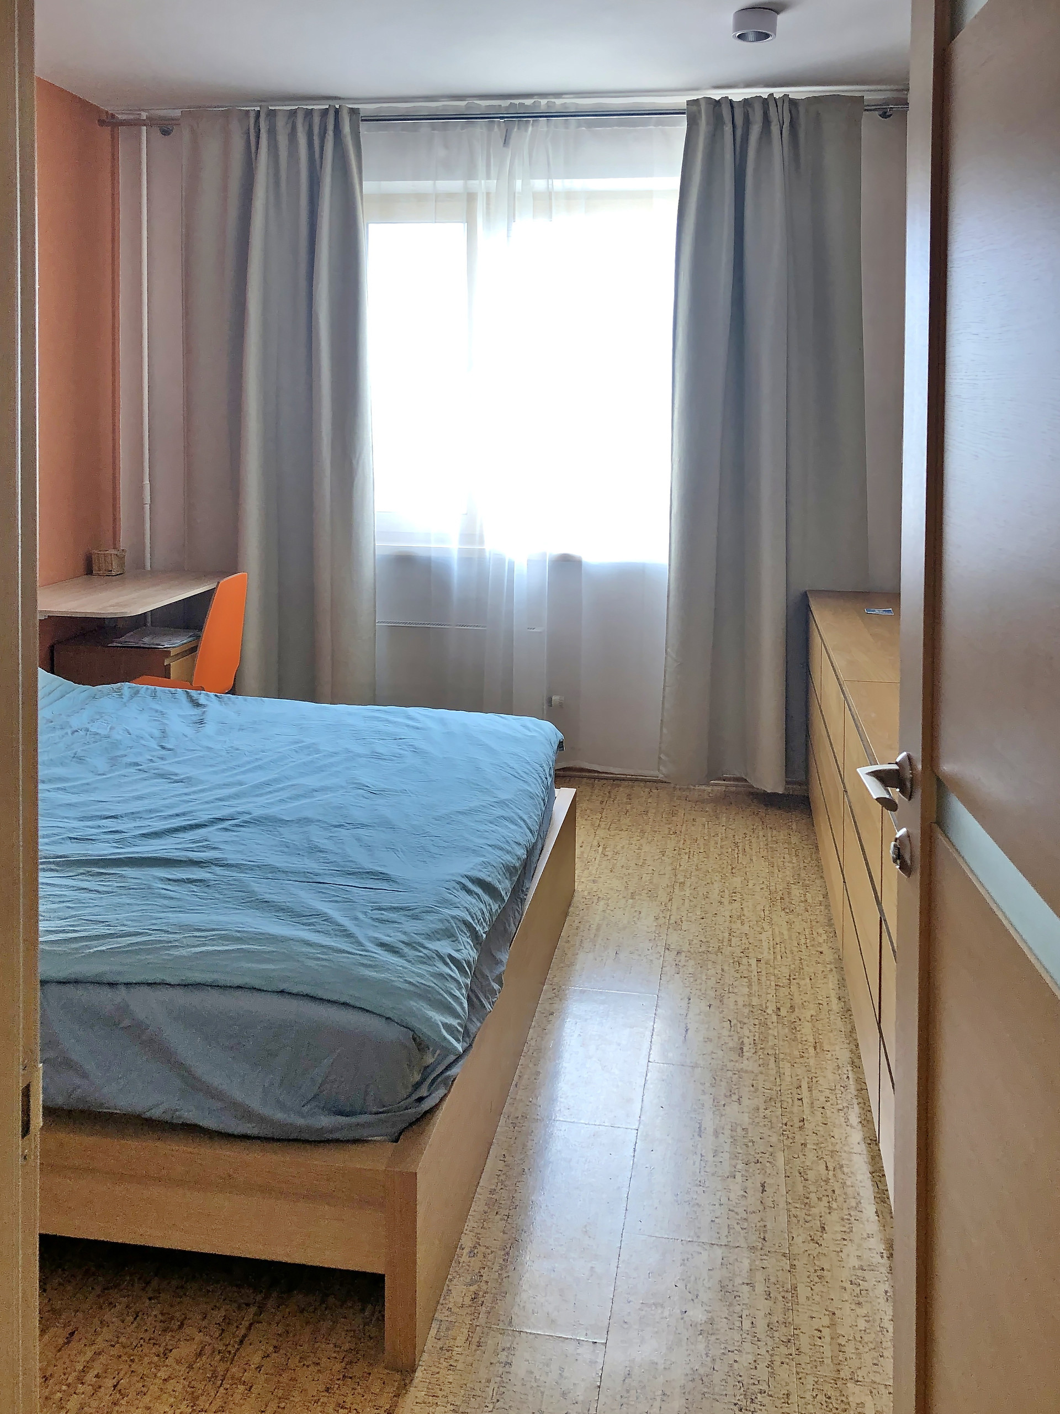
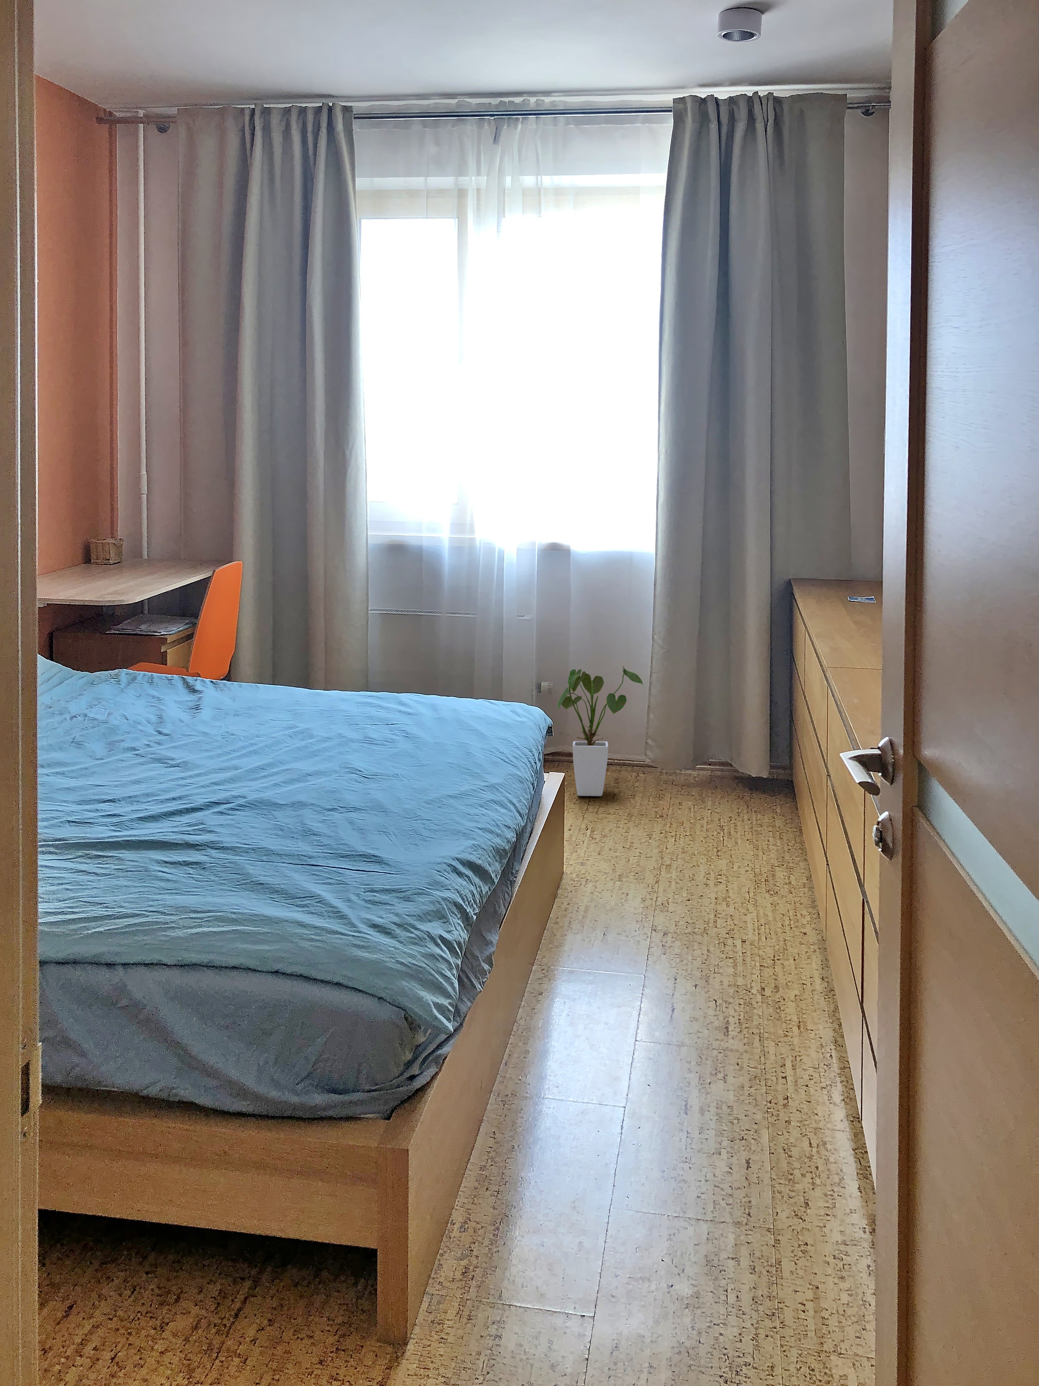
+ house plant (597, 729)
